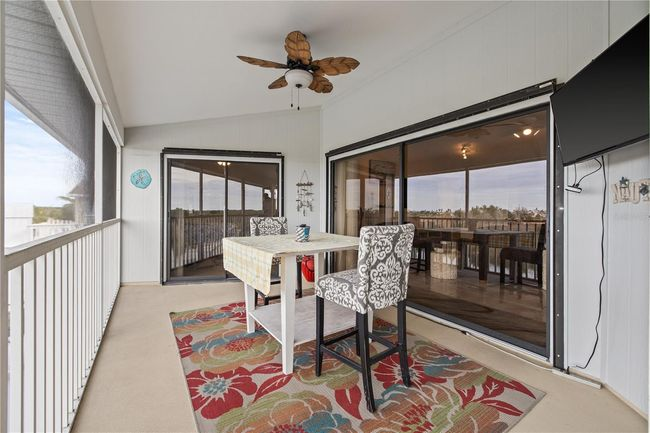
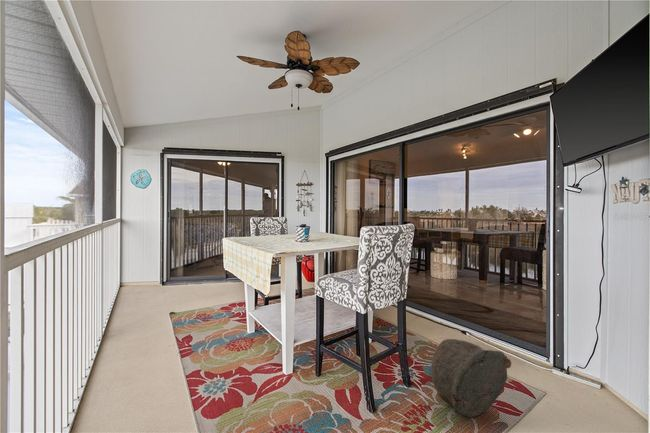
+ bag (467, 372)
